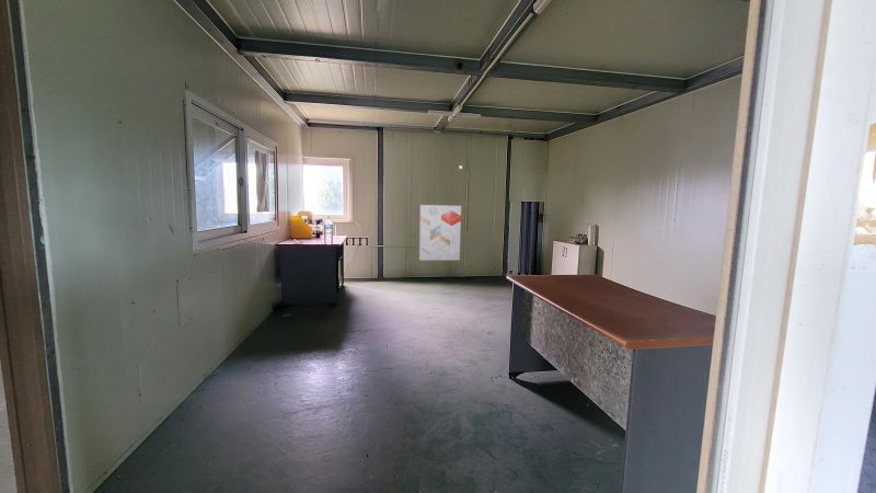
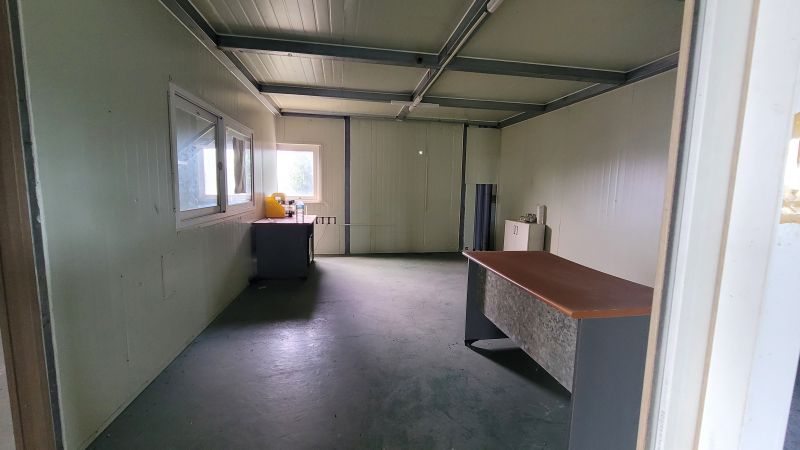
- wall art (439, 232)
